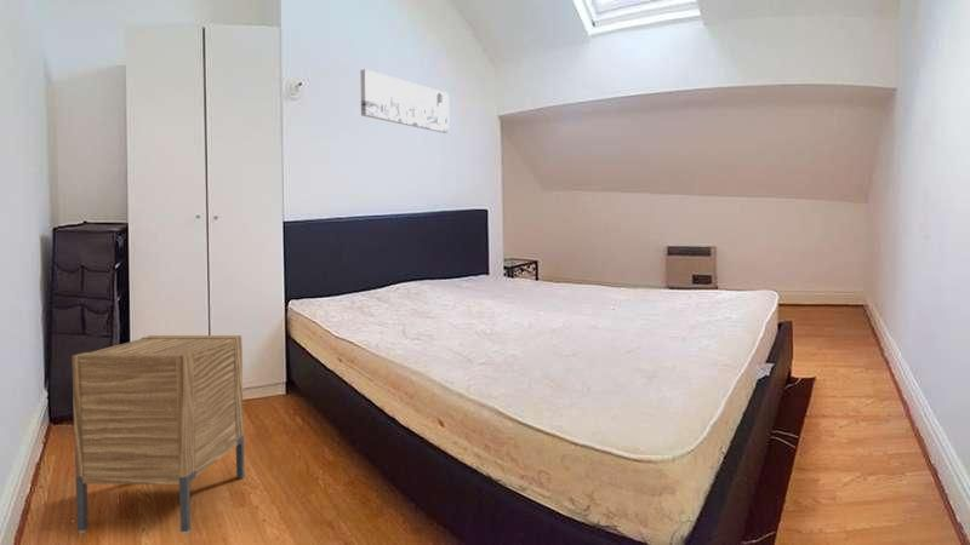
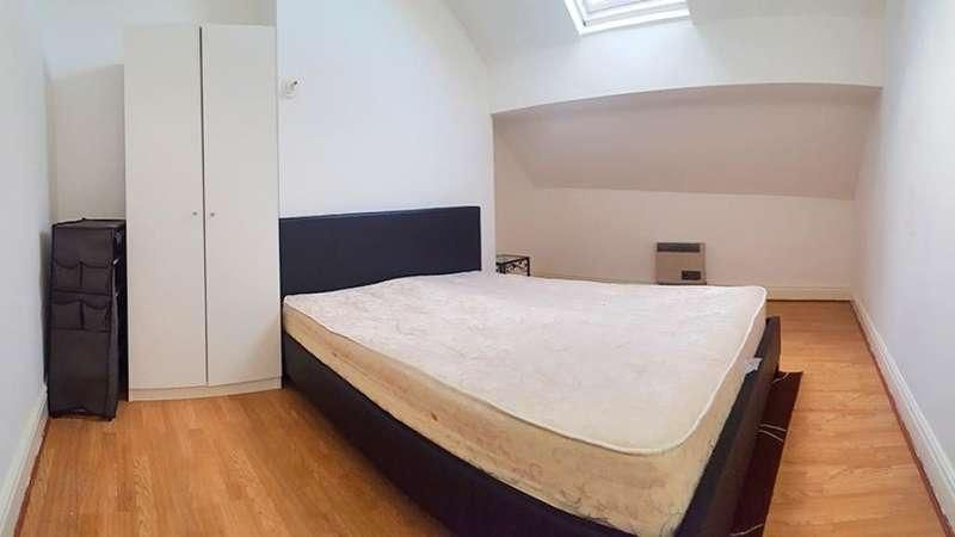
- nightstand (166, 424)
- wall art (407, 103)
